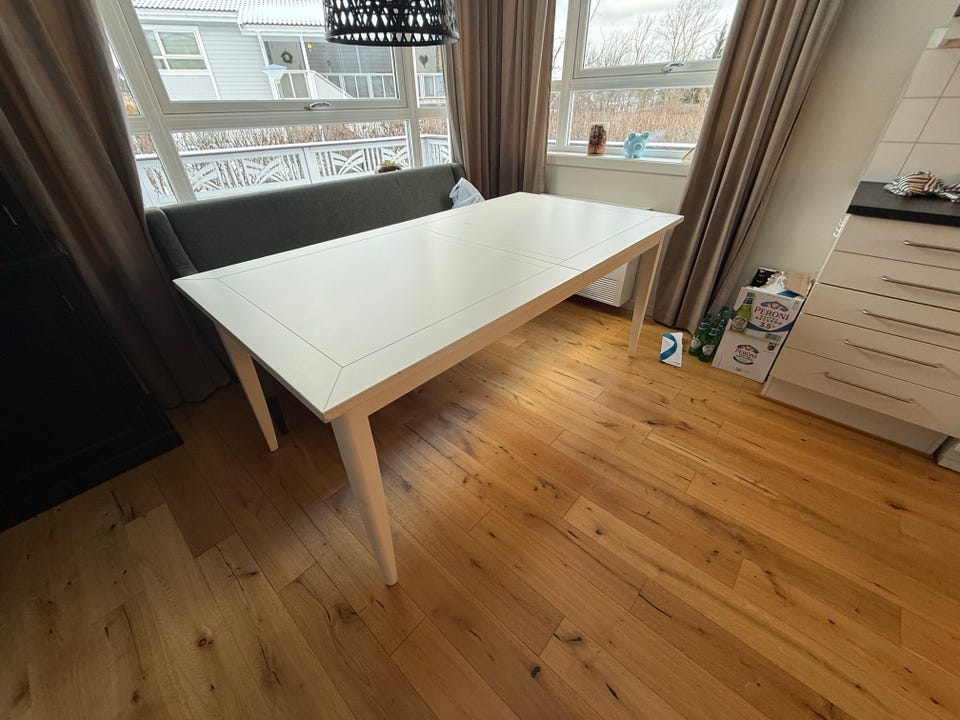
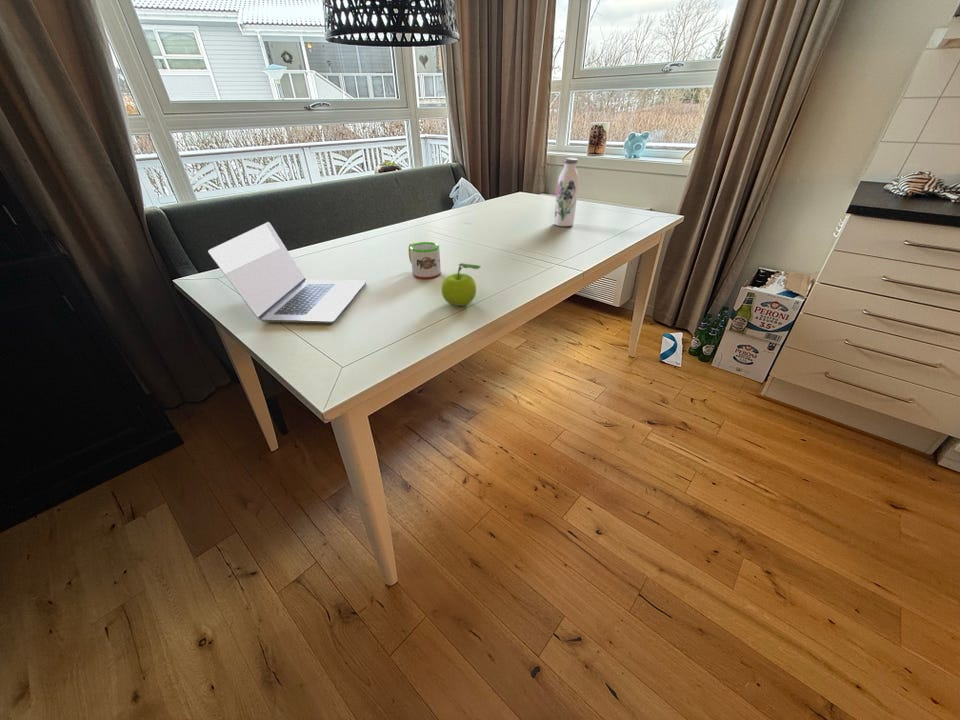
+ mug (422, 258)
+ fruit (463, 283)
+ laptop (298, 269)
+ water bottle (567, 192)
